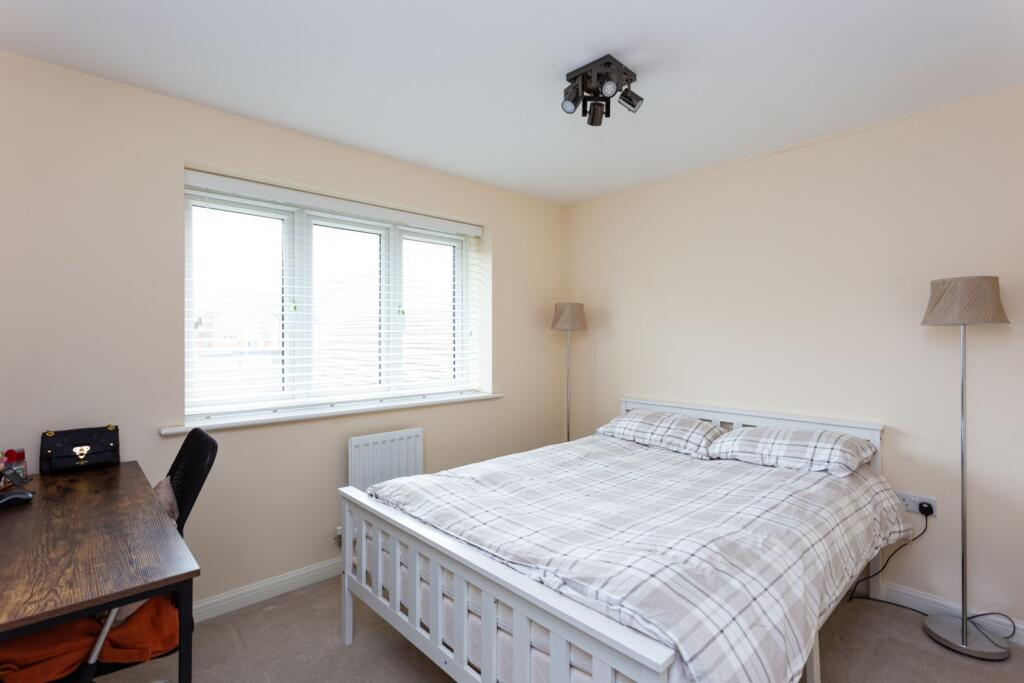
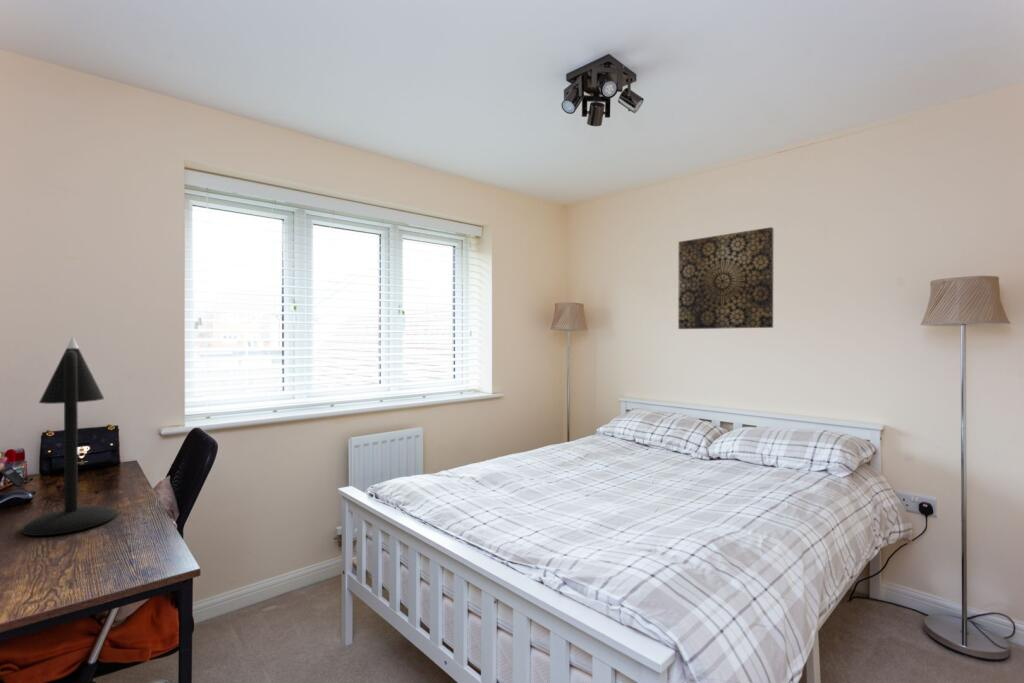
+ wall art (722, 281)
+ desk lamp (71, 422)
